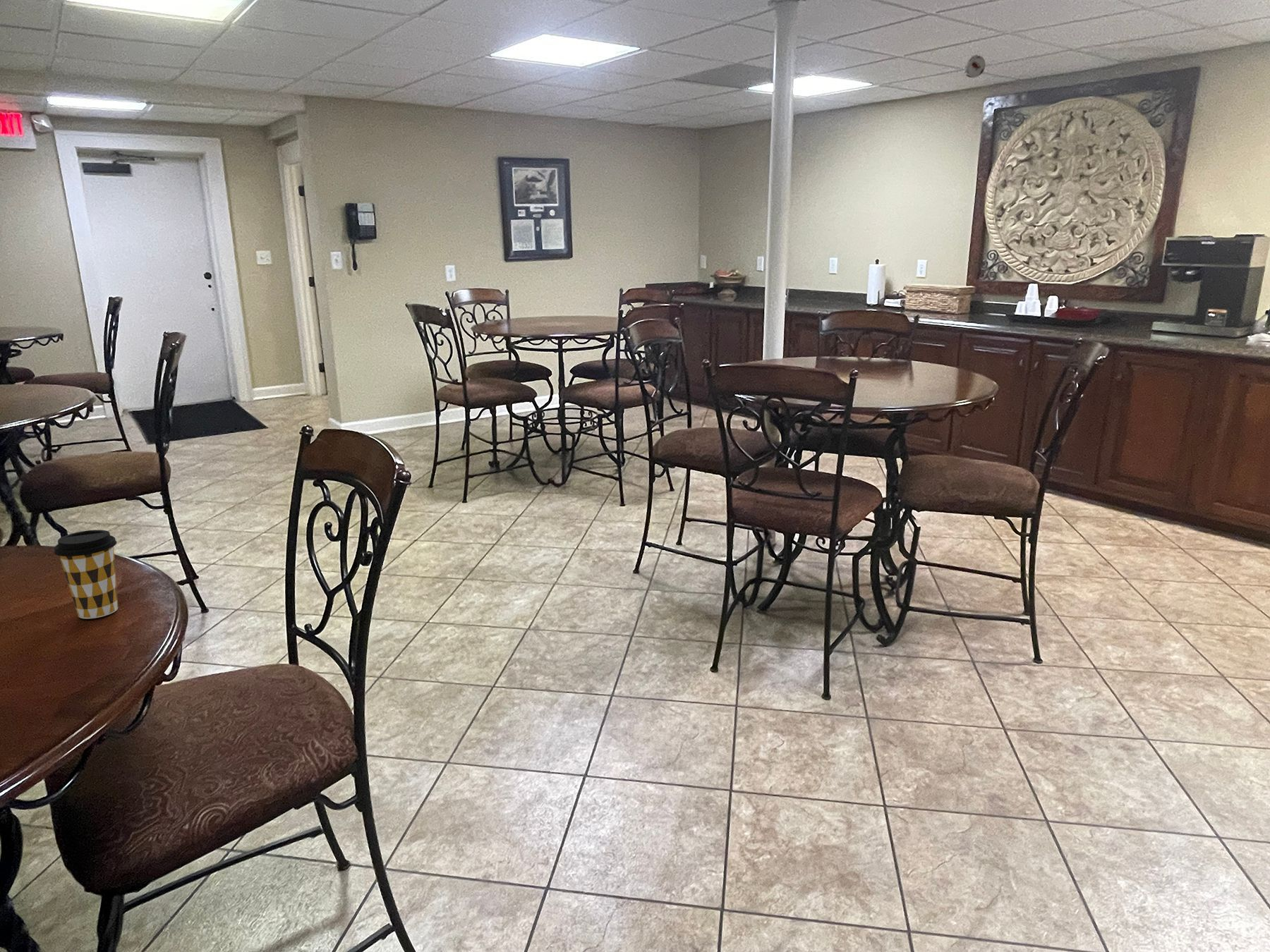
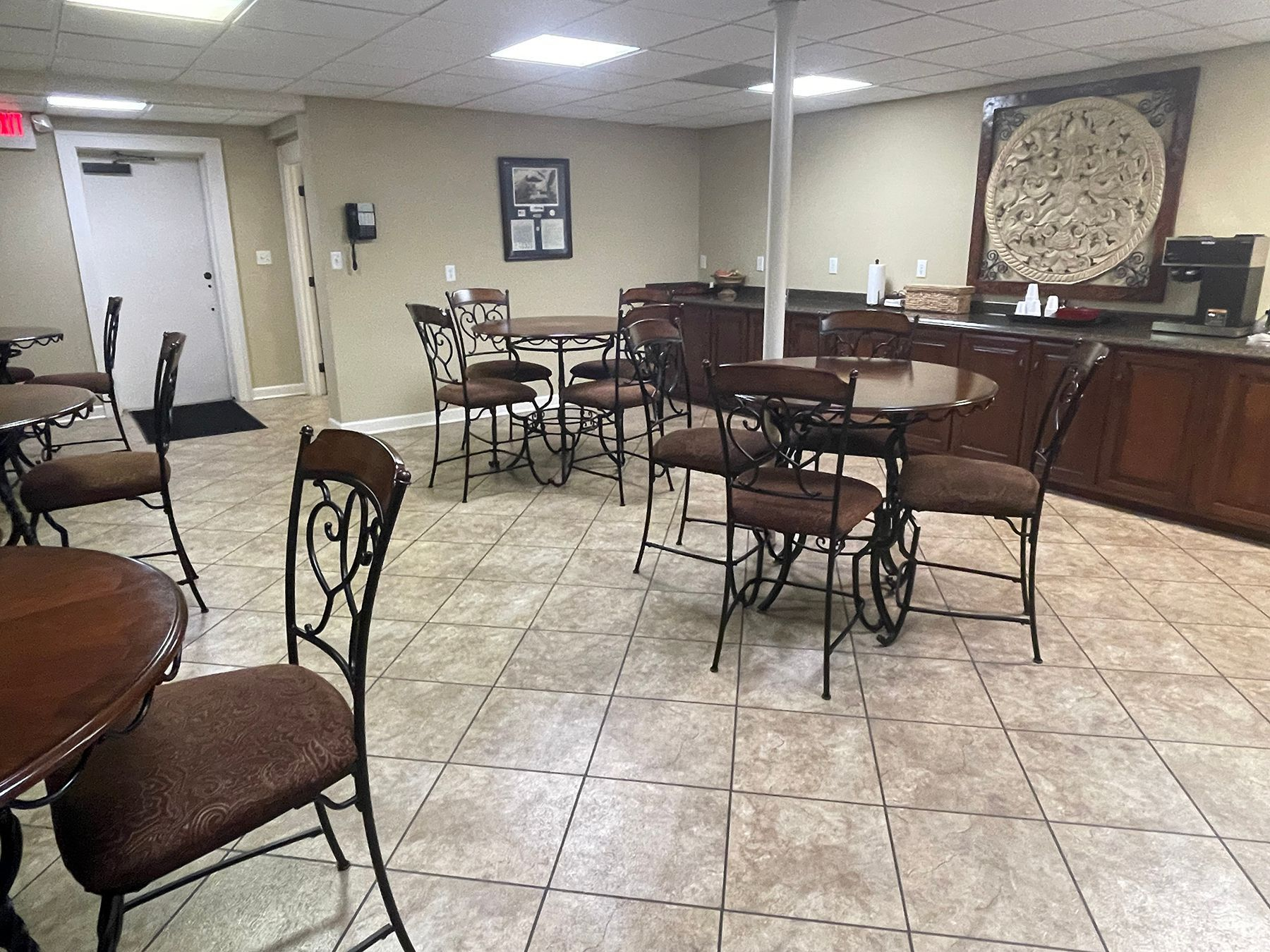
- smoke detector (974, 66)
- coffee cup (91, 574)
